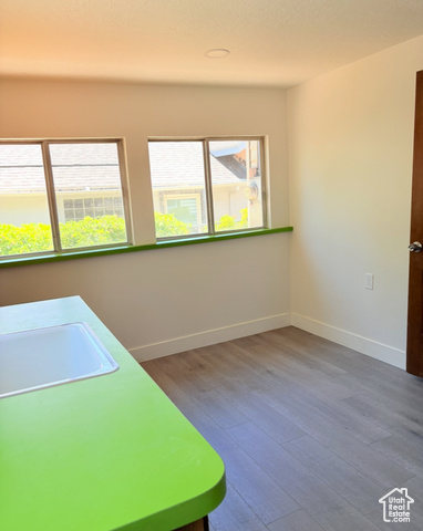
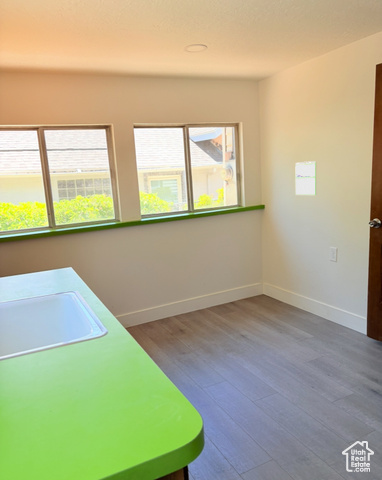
+ calendar (305, 178)
